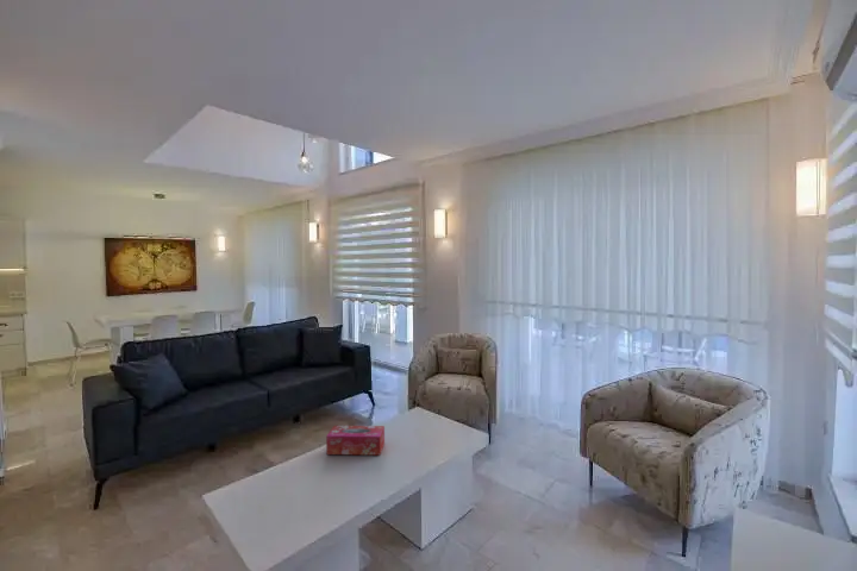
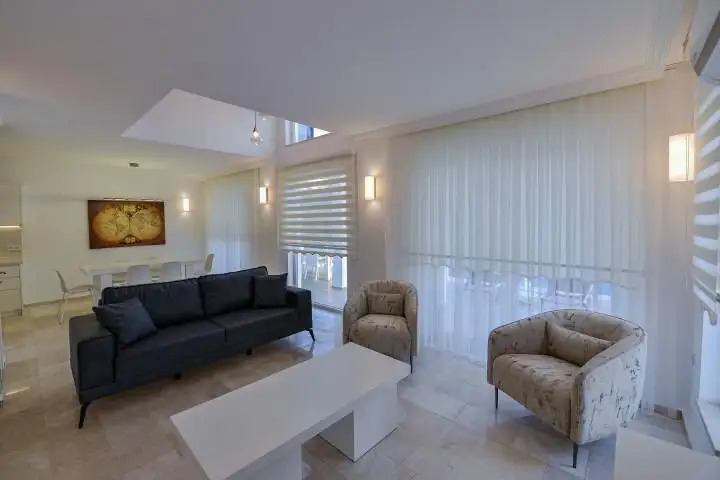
- tissue box (356, 439)
